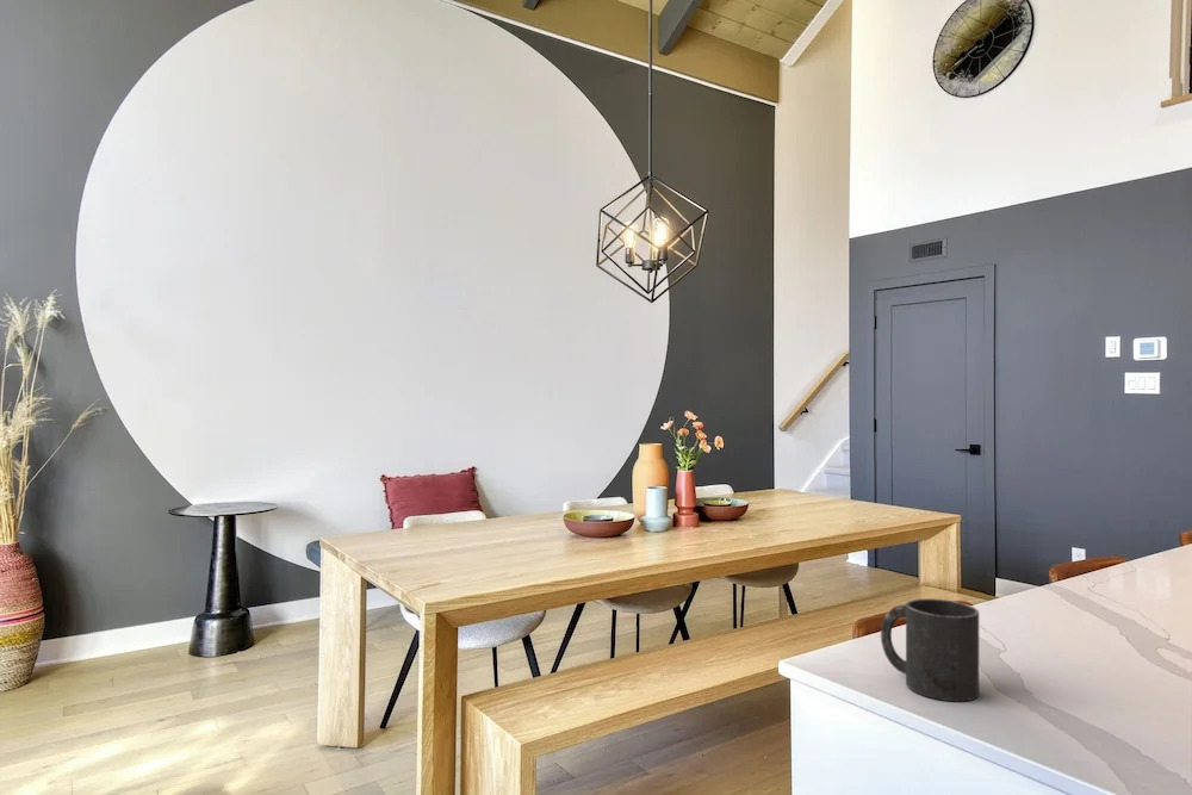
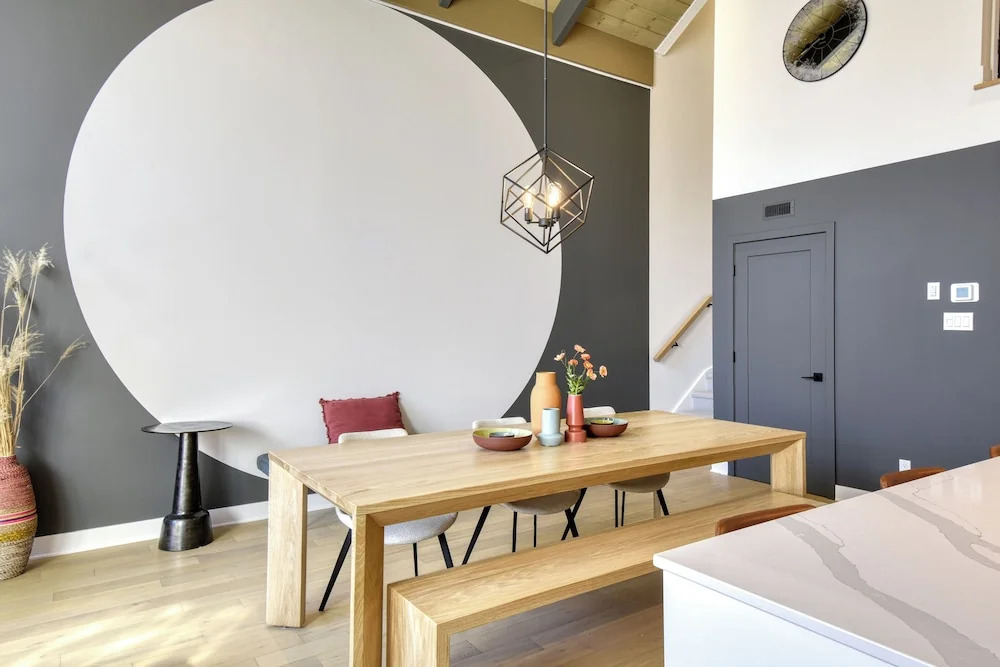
- mug (926, 644)
